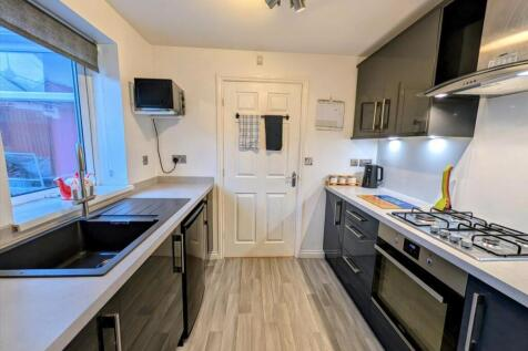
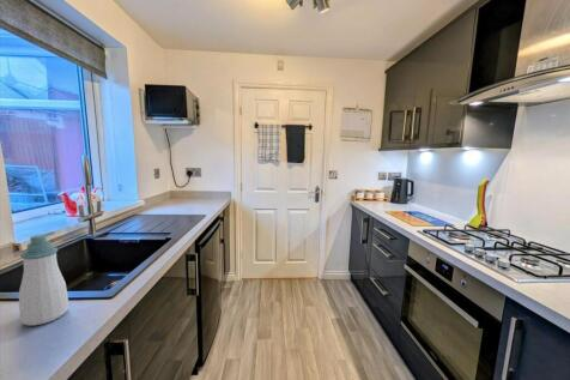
+ soap bottle (42, 276)
